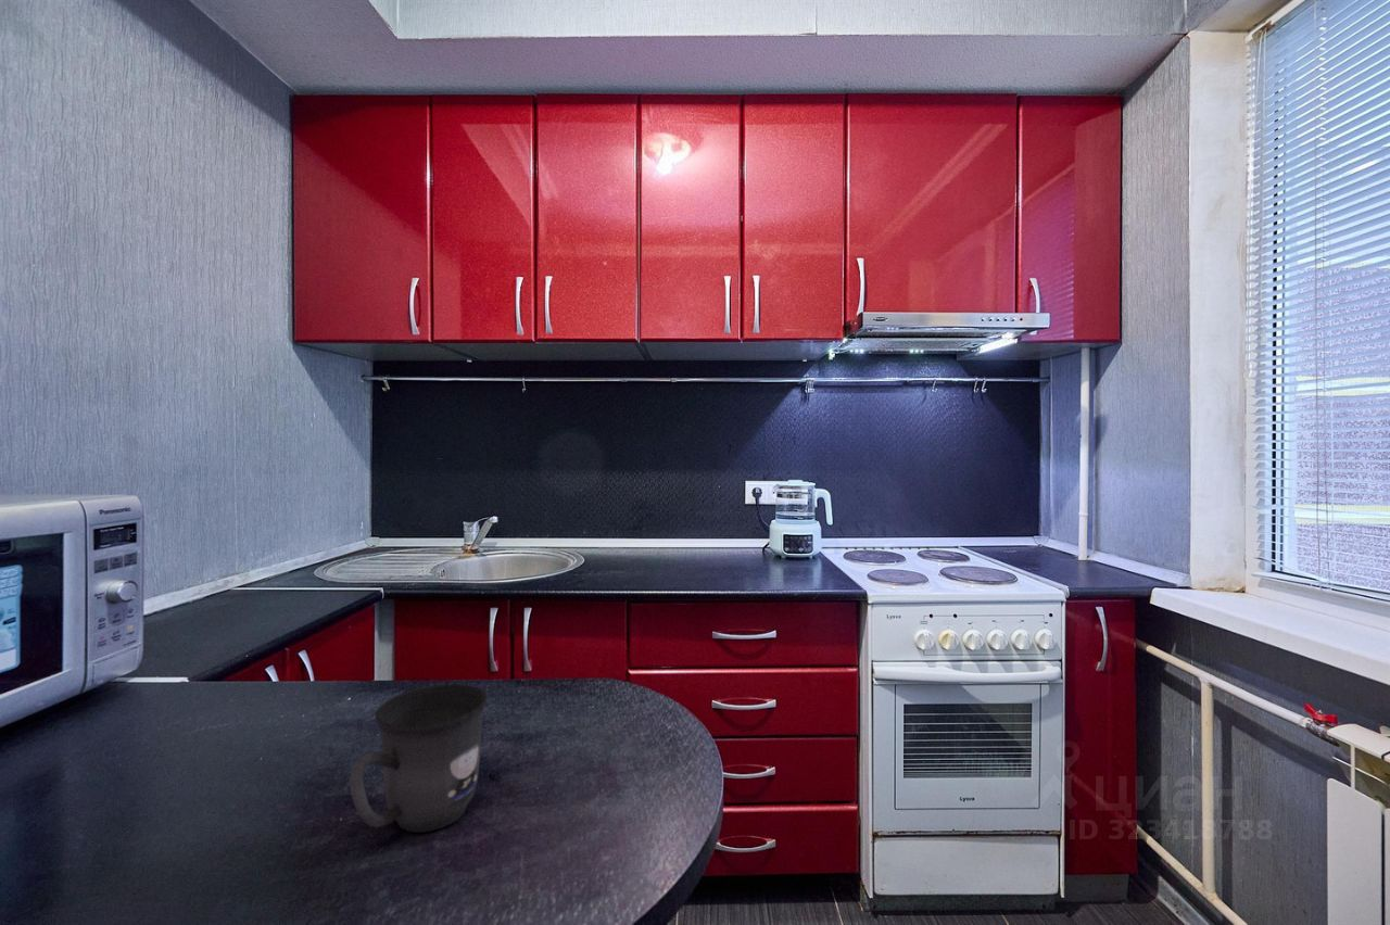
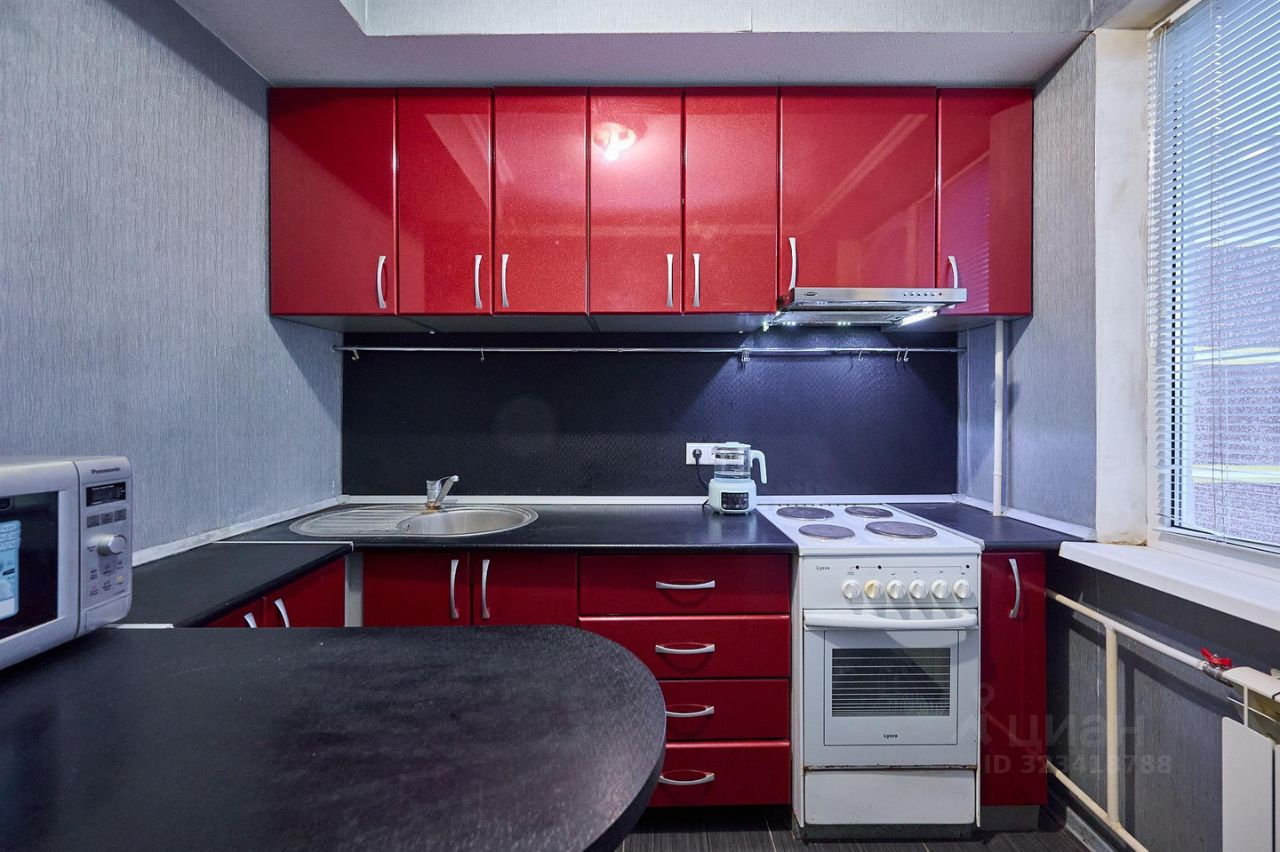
- mug (417, 766)
